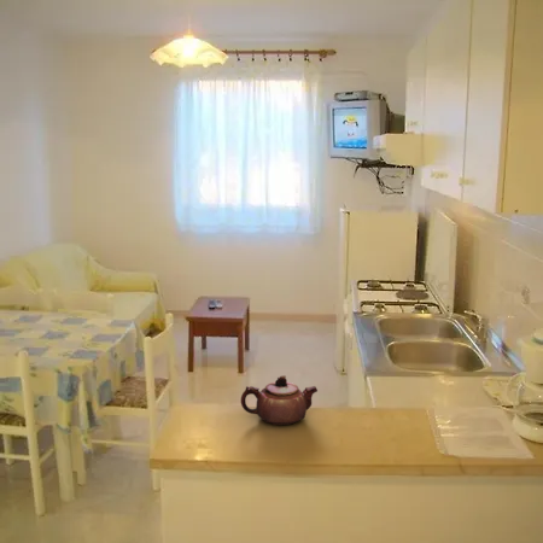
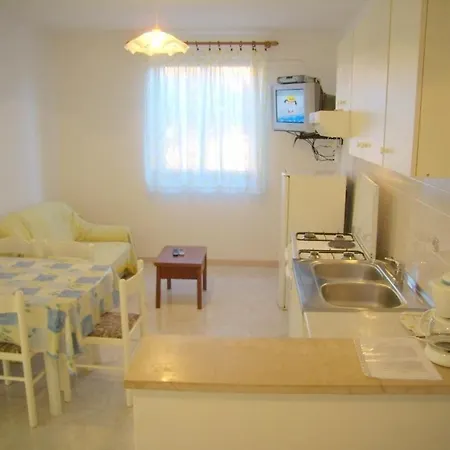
- teapot (279, 396)
